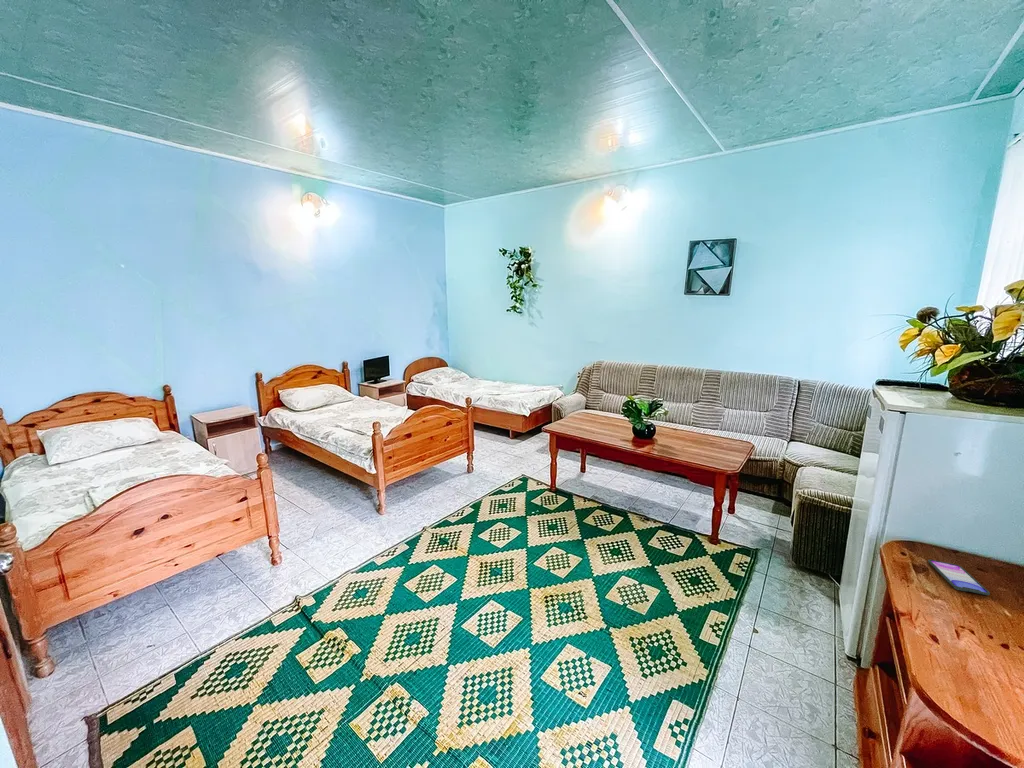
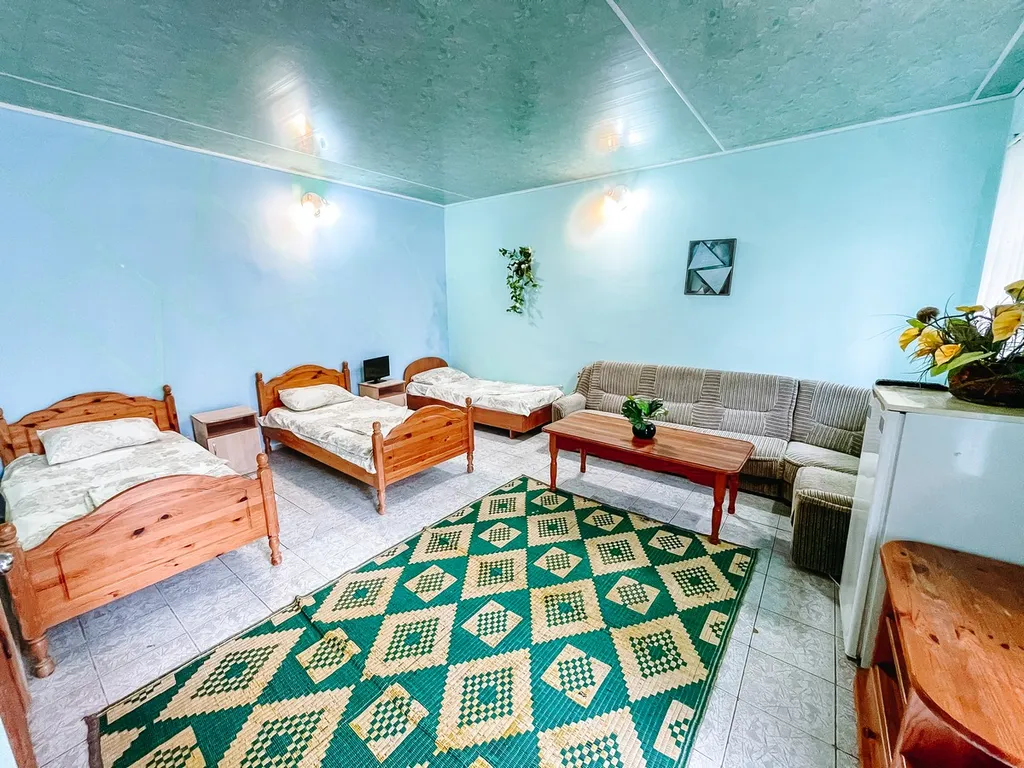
- smartphone (957, 576)
